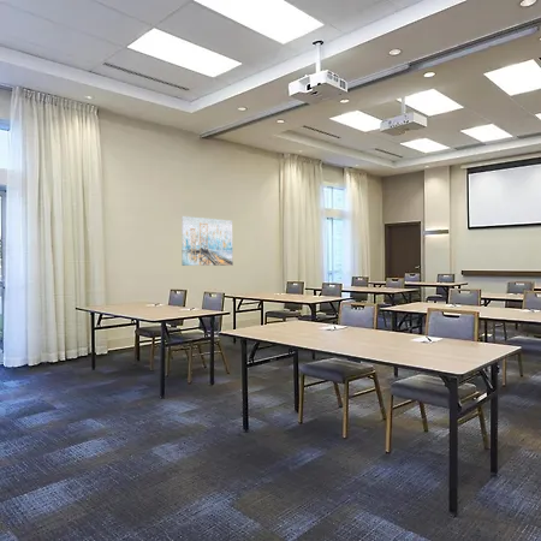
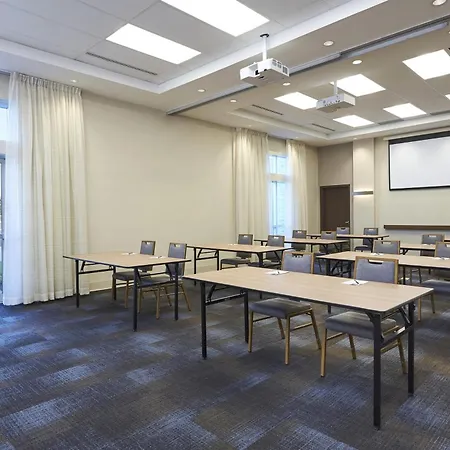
- wall art (208, 242)
